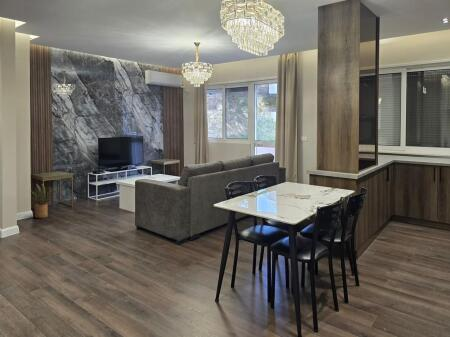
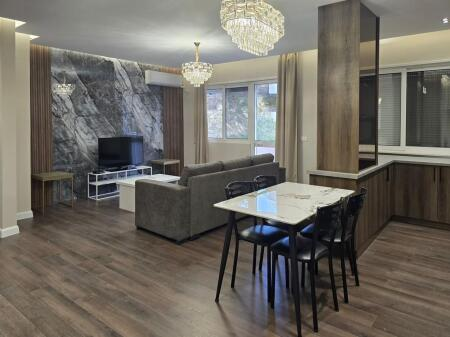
- house plant (39, 200)
